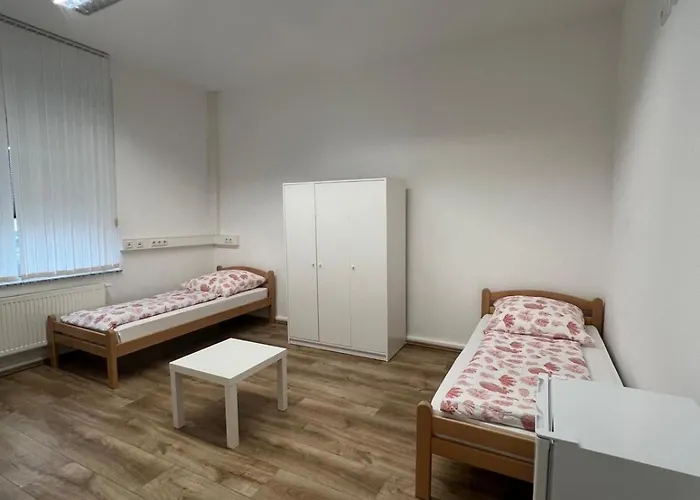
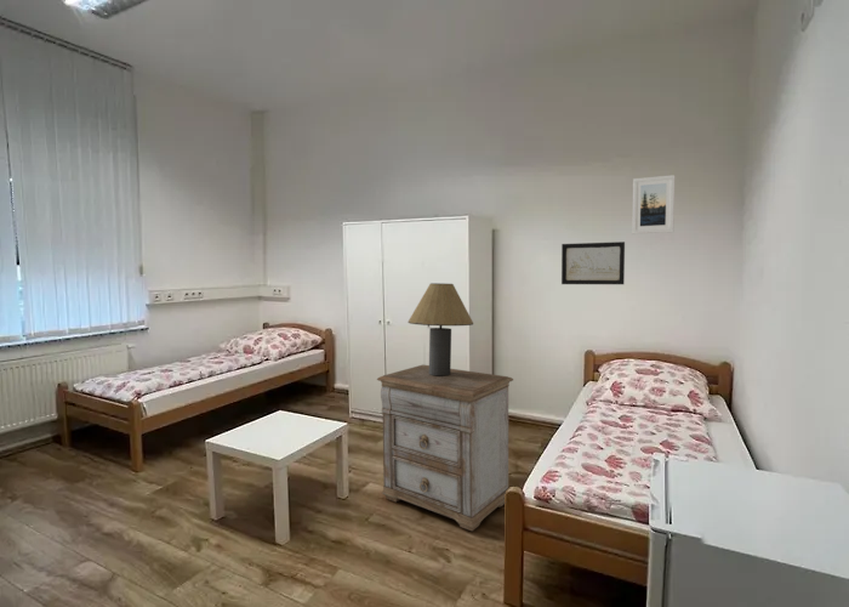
+ nightstand (445, 438)
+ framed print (653, 204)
+ table lamp (439, 329)
+ wall art (592, 263)
